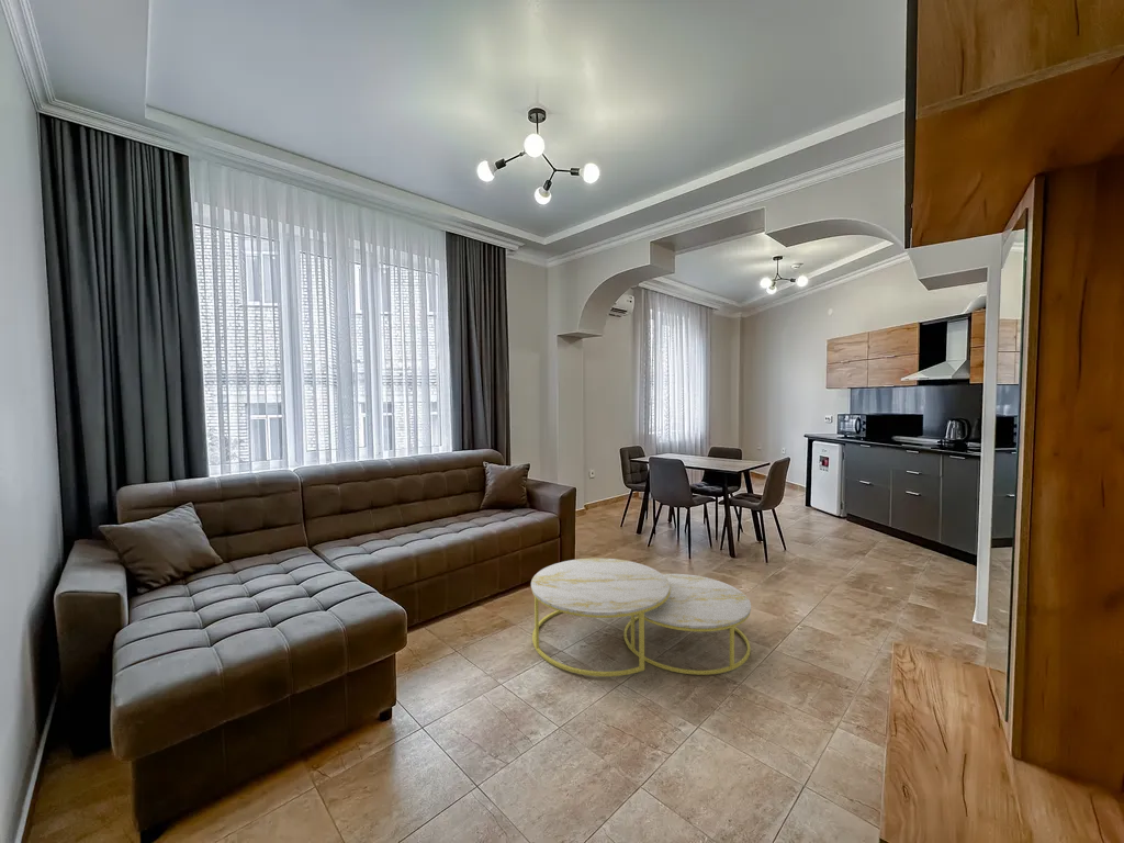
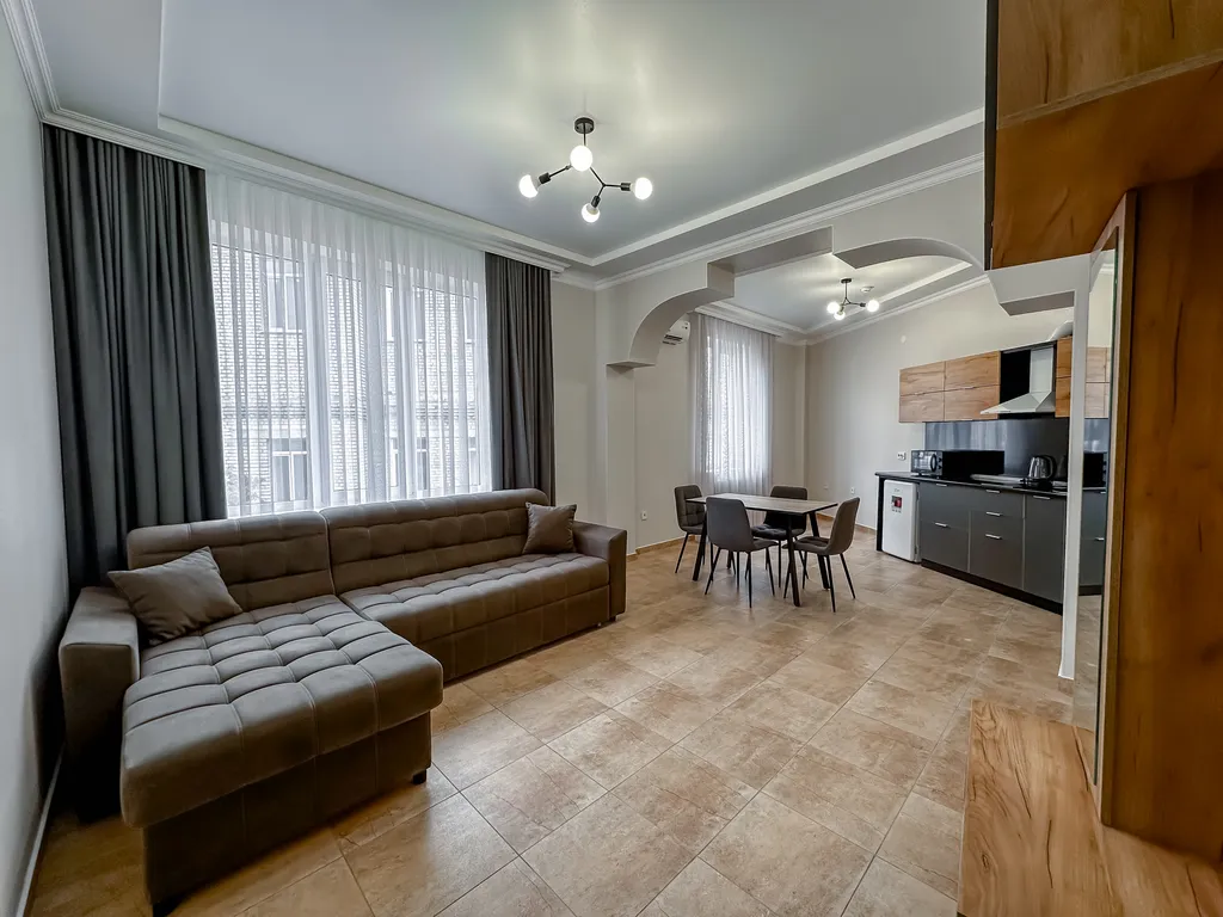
- coffee table (638, 610)
